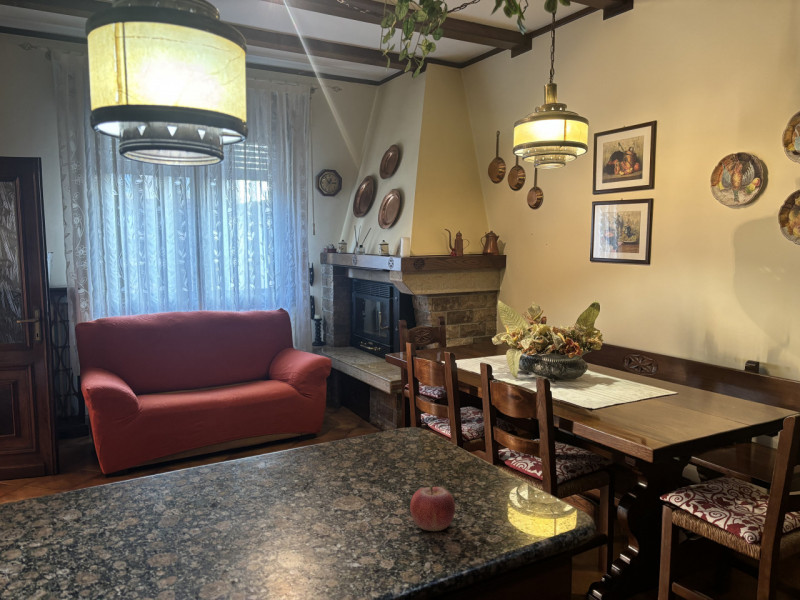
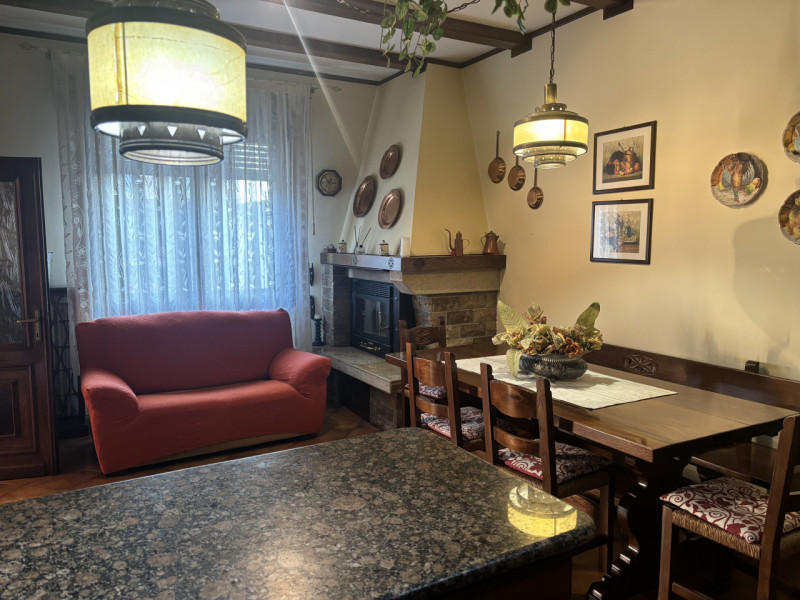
- fruit (432, 503)
